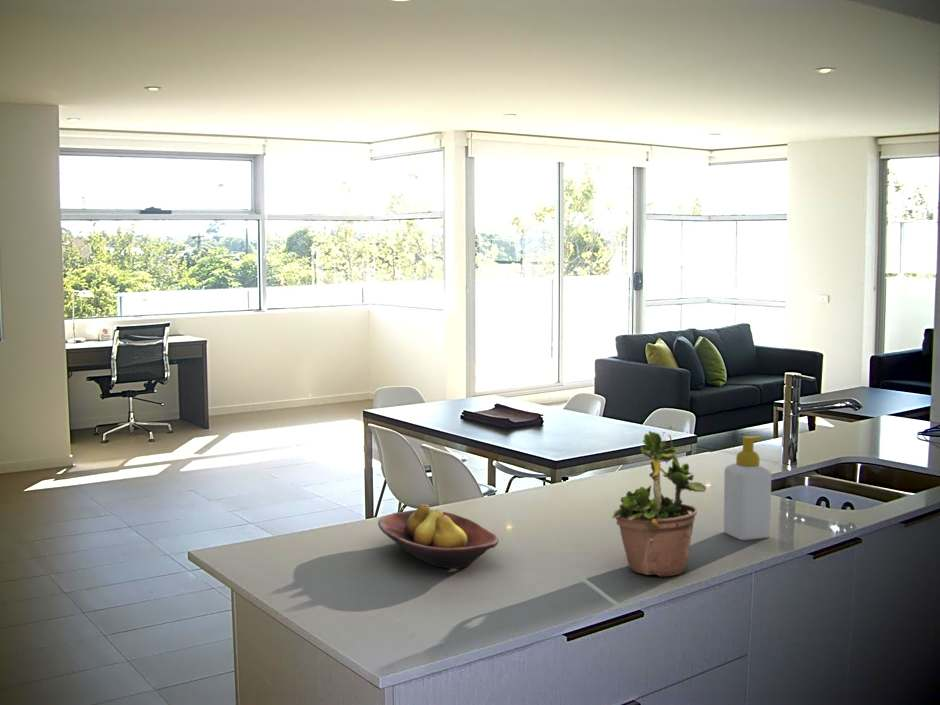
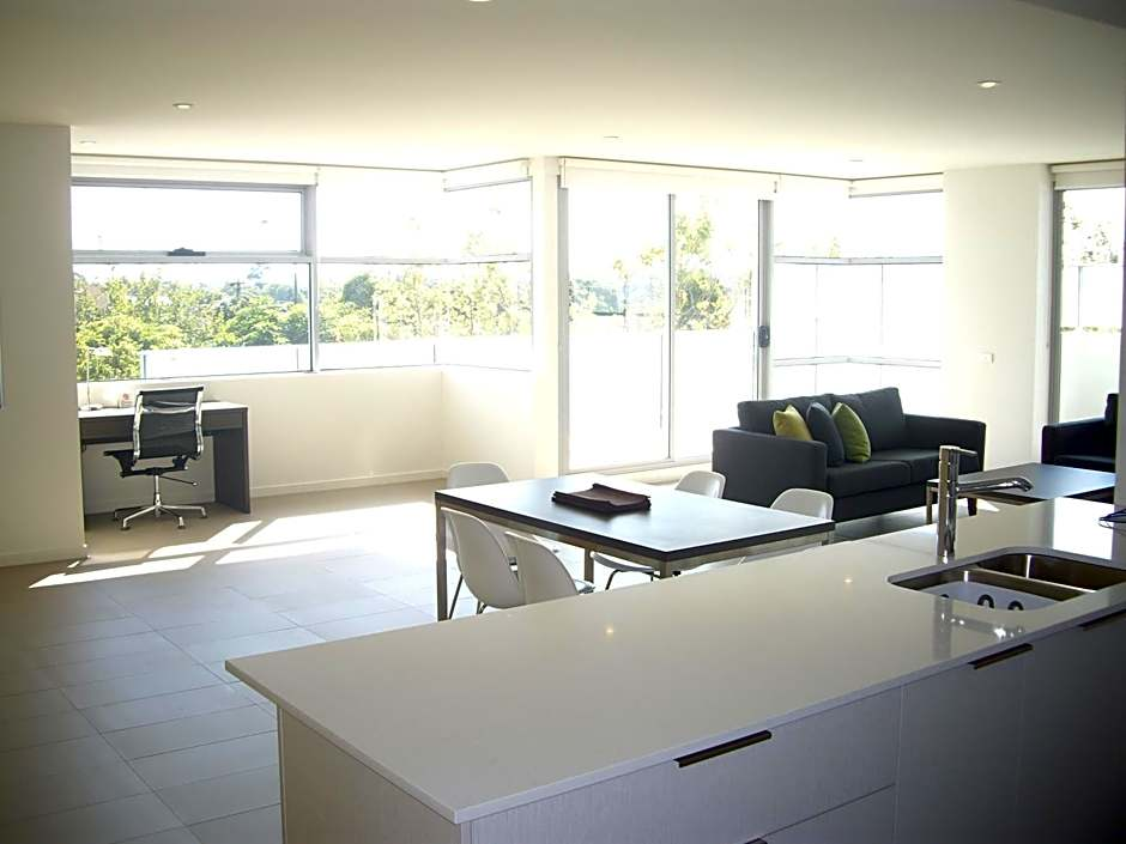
- fruit bowl (436, 531)
- potted plant (653, 491)
- soap bottle (747, 486)
